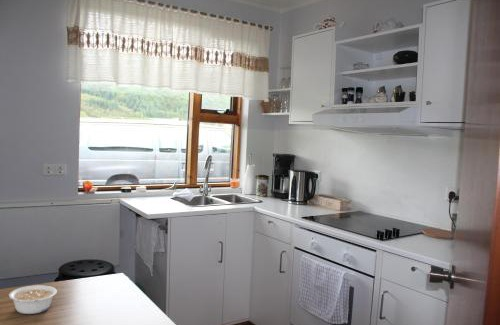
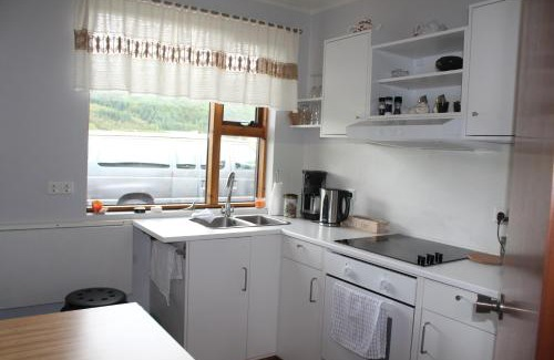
- legume (34, 299)
